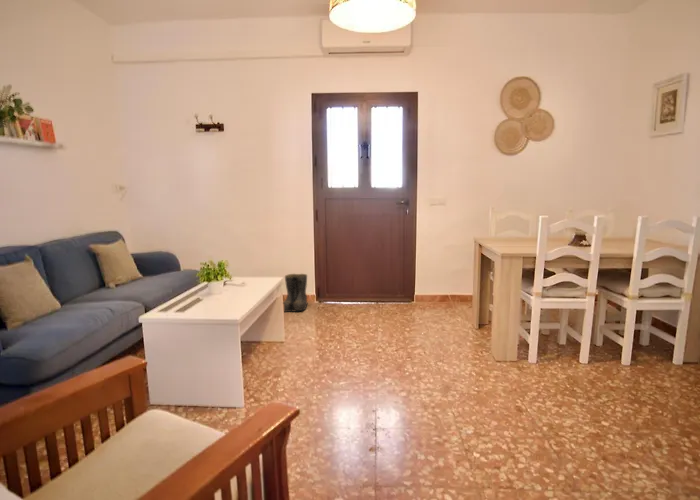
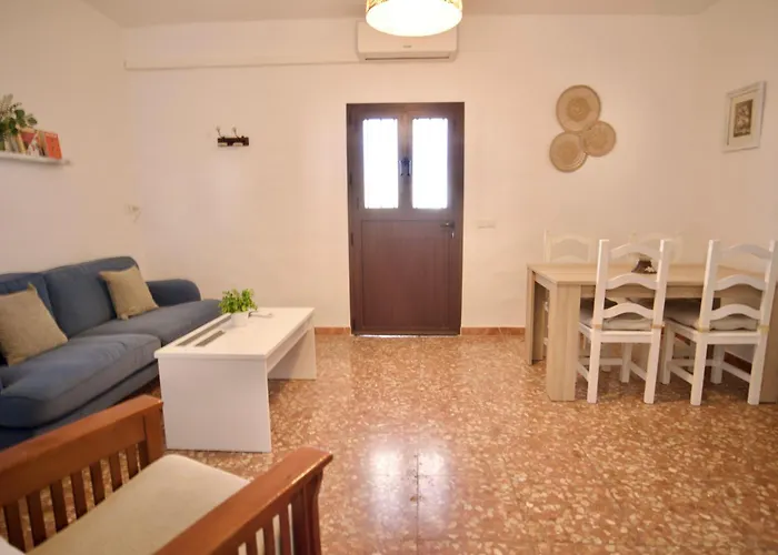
- boots (294, 291)
